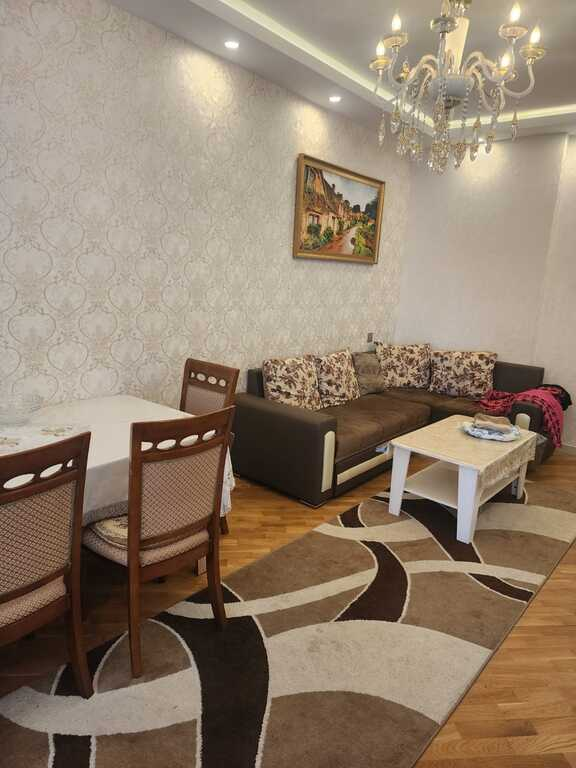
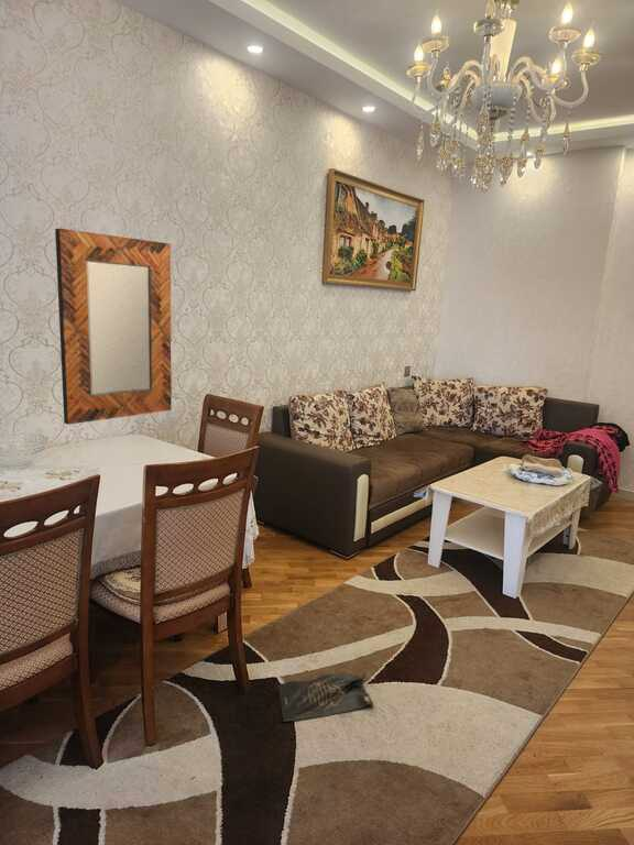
+ bag (326, 694)
+ home mirror (119, 329)
